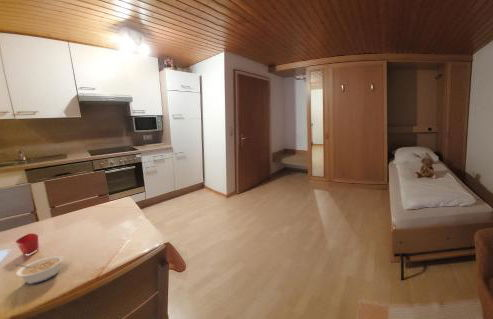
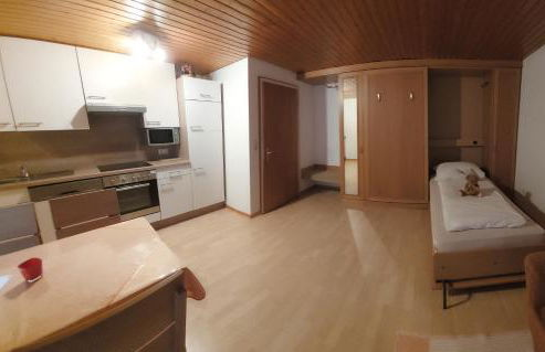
- legume (39, 270)
